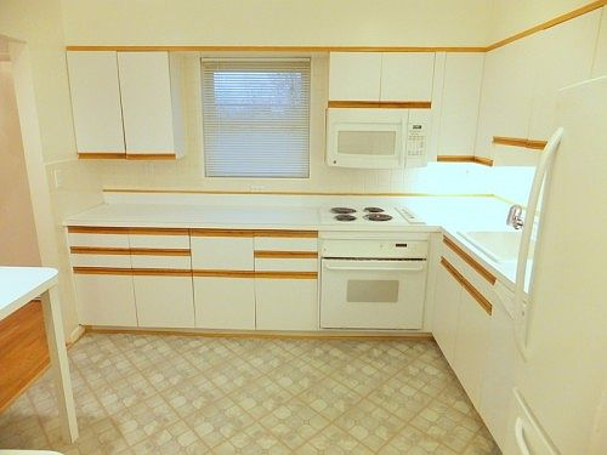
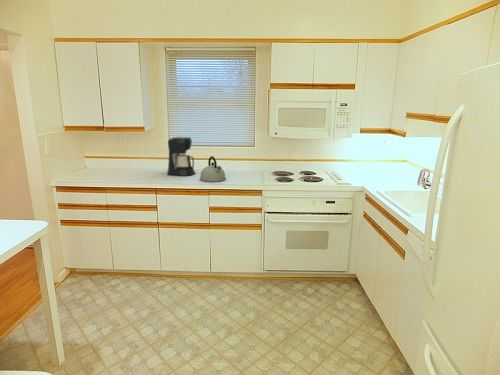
+ coffee maker (180, 155)
+ kettle (213, 168)
